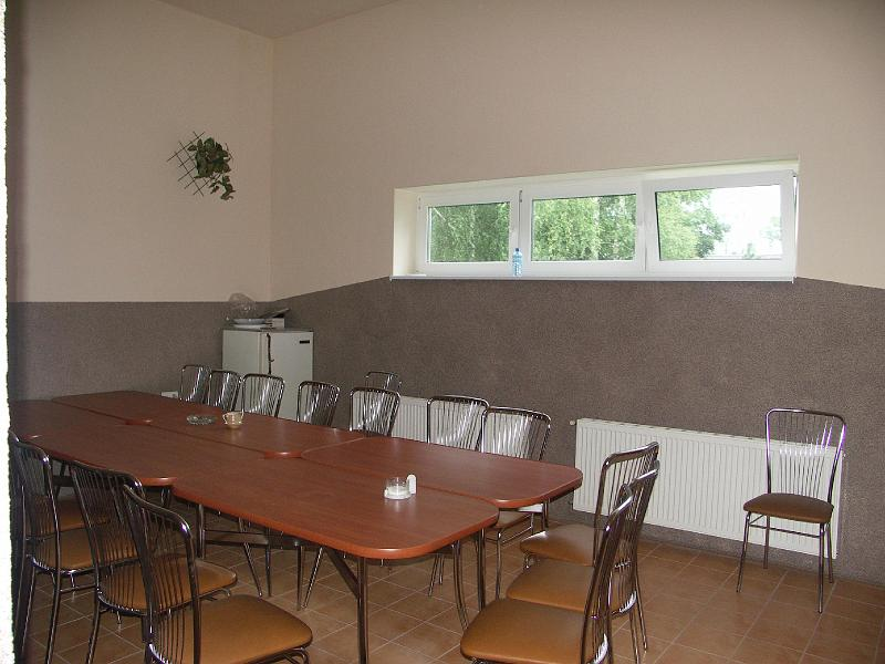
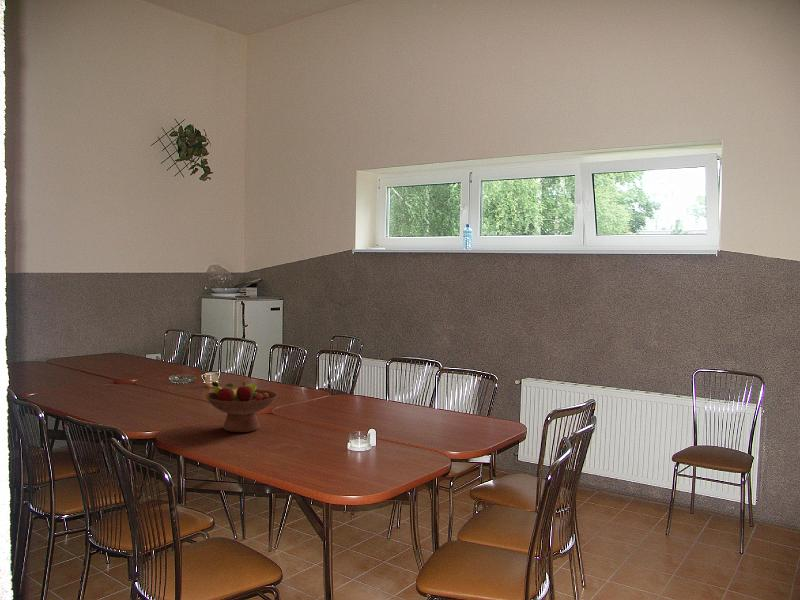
+ fruit bowl (241, 405)
